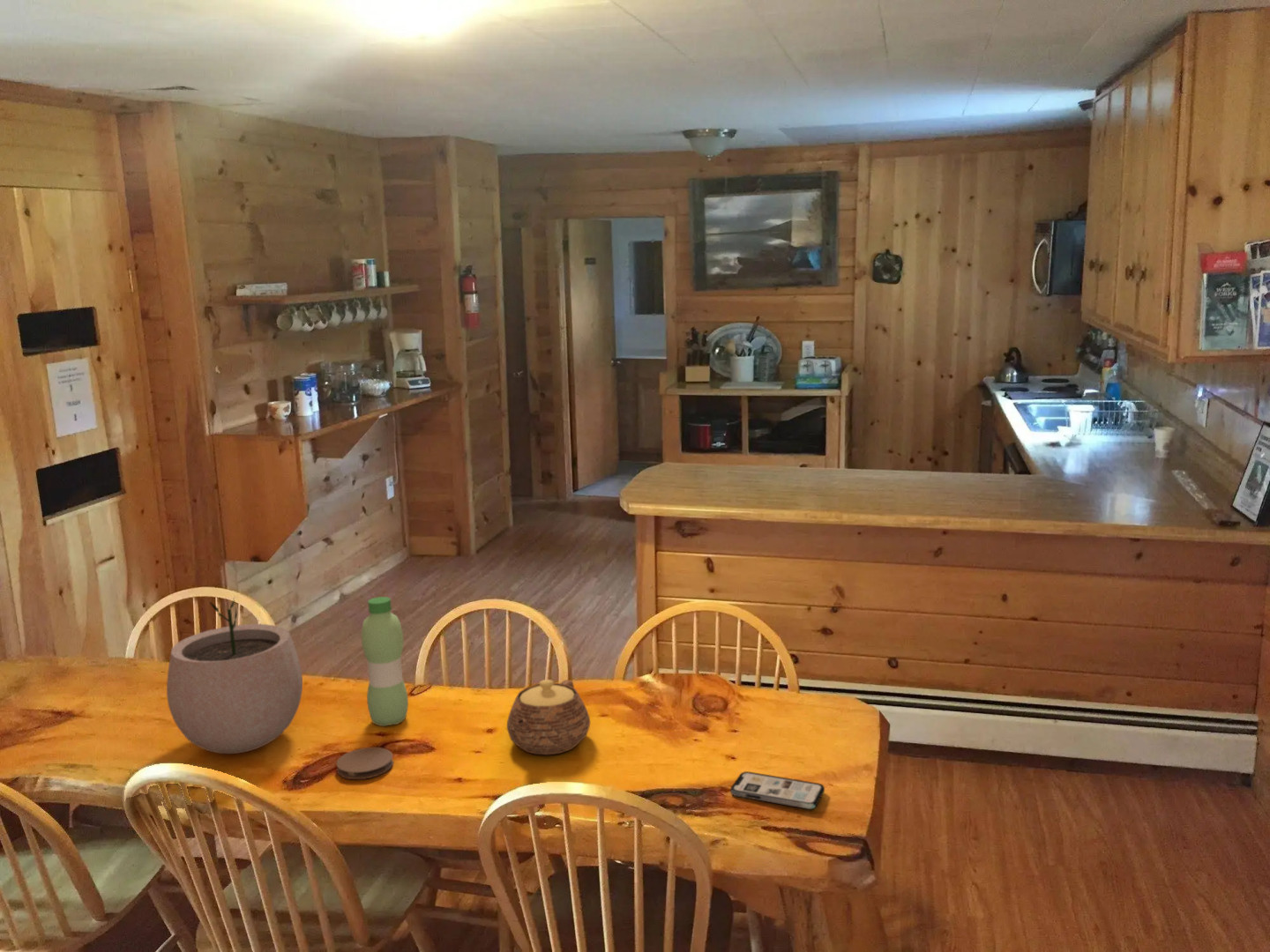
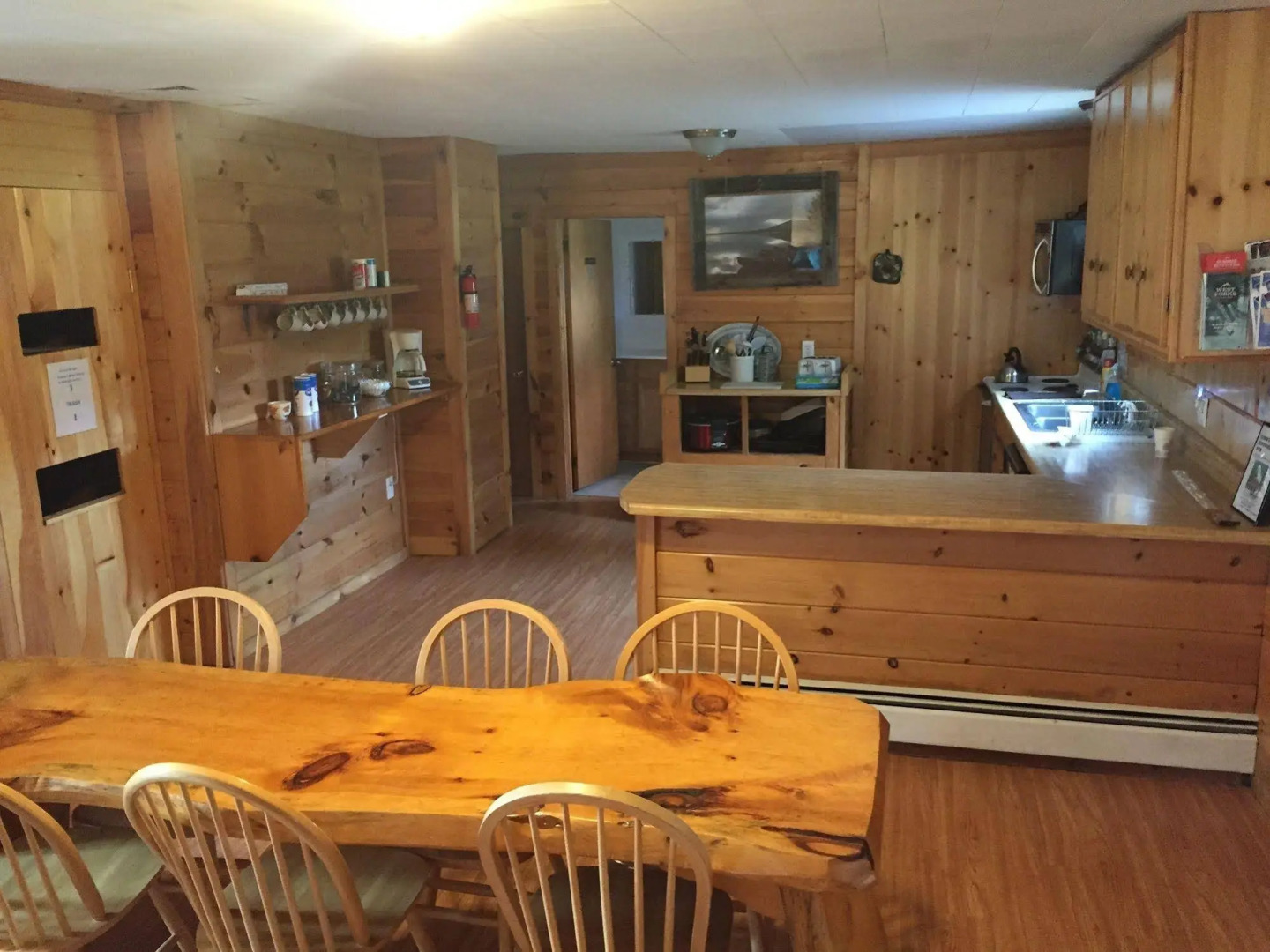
- coaster (364, 762)
- plant pot (234, 671)
- water bottle (384, 660)
- teapot (546, 714)
- phone case (777, 790)
